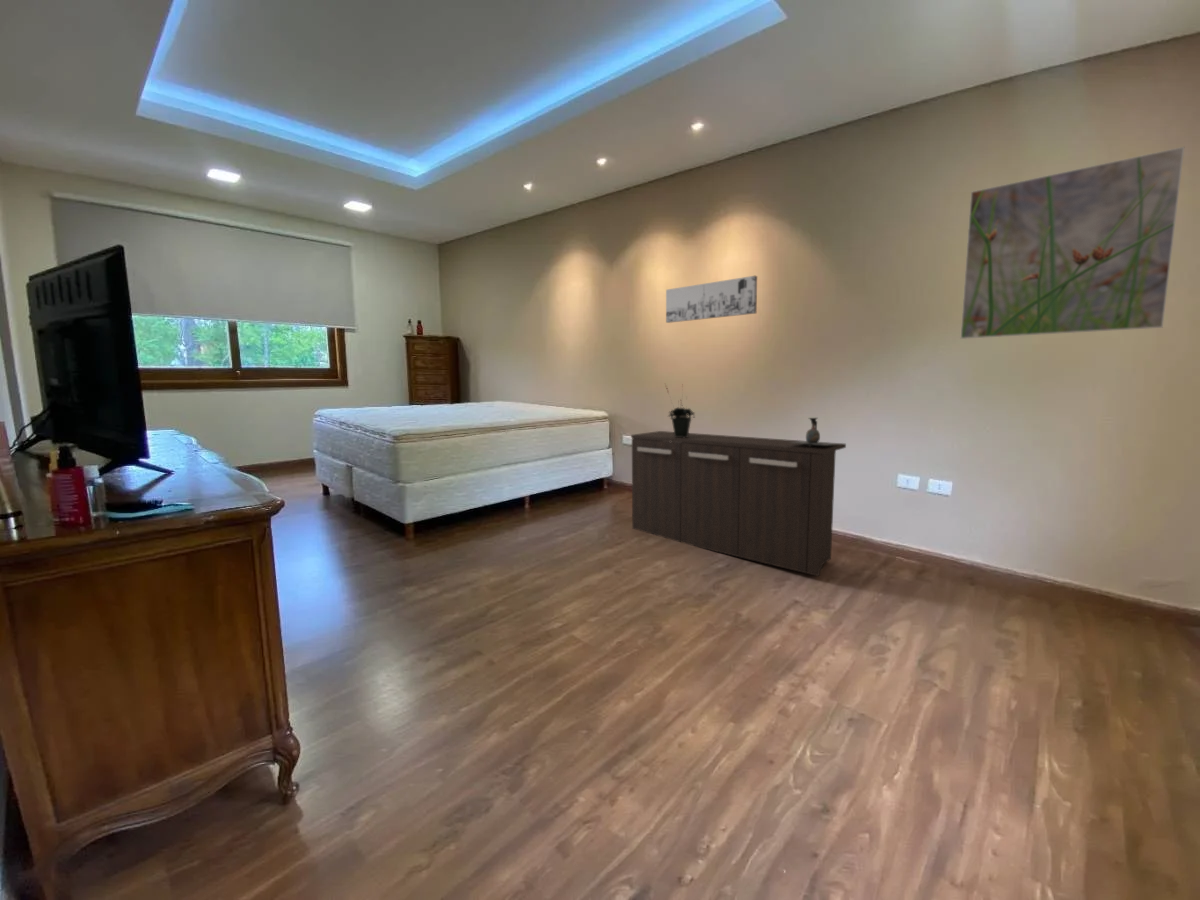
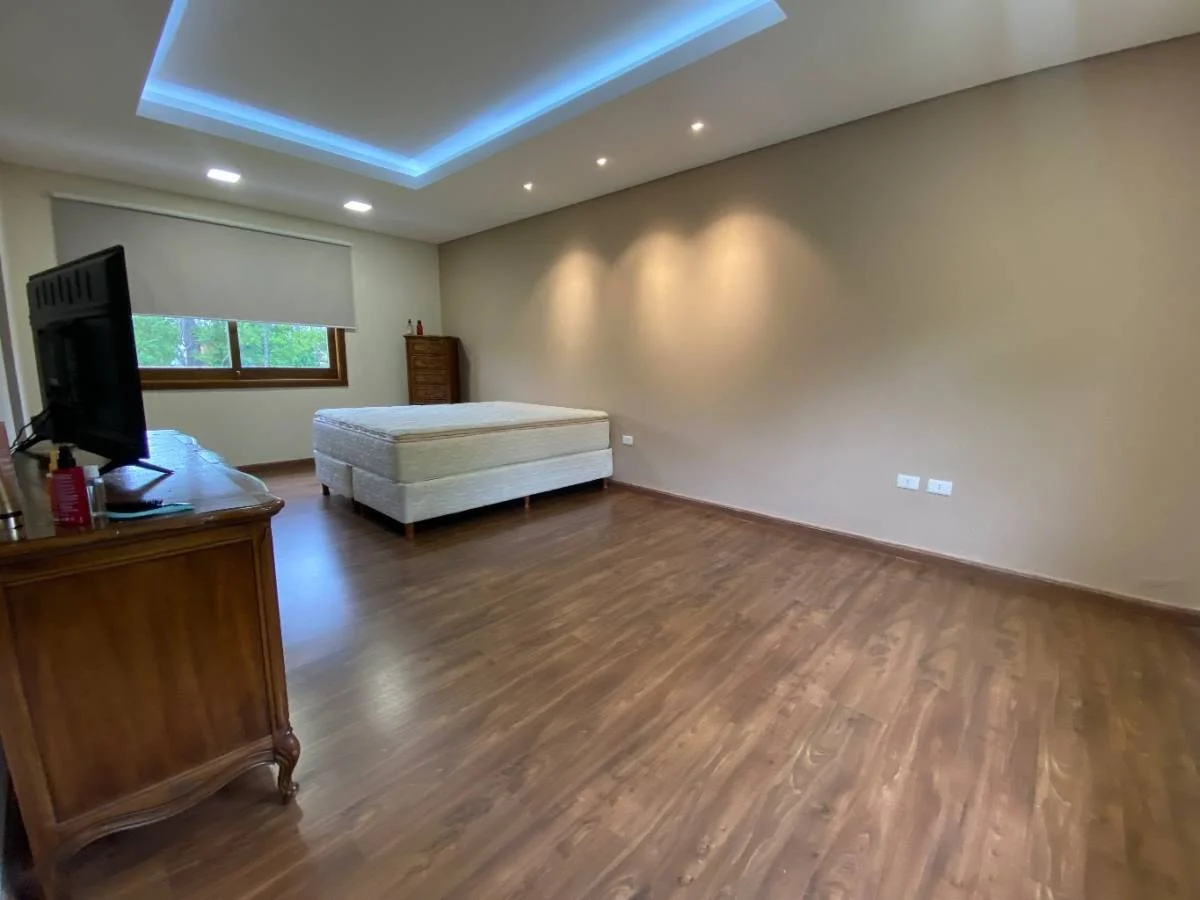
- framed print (1059, 254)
- wall art (708, 300)
- potted plant (680, 409)
- decorative vase (815, 431)
- storage cabinet (725, 492)
